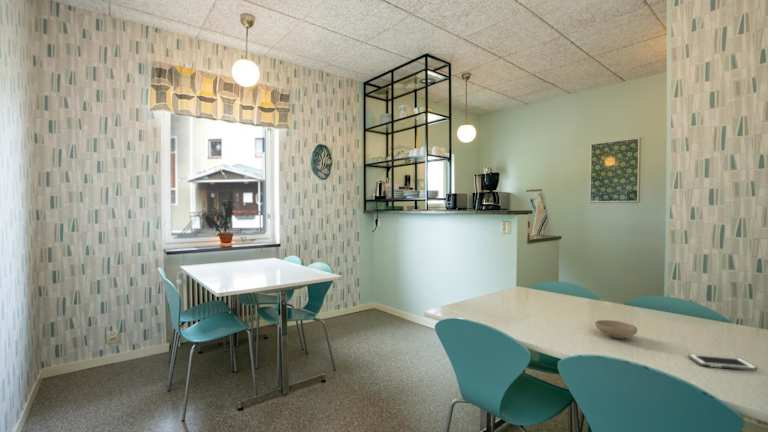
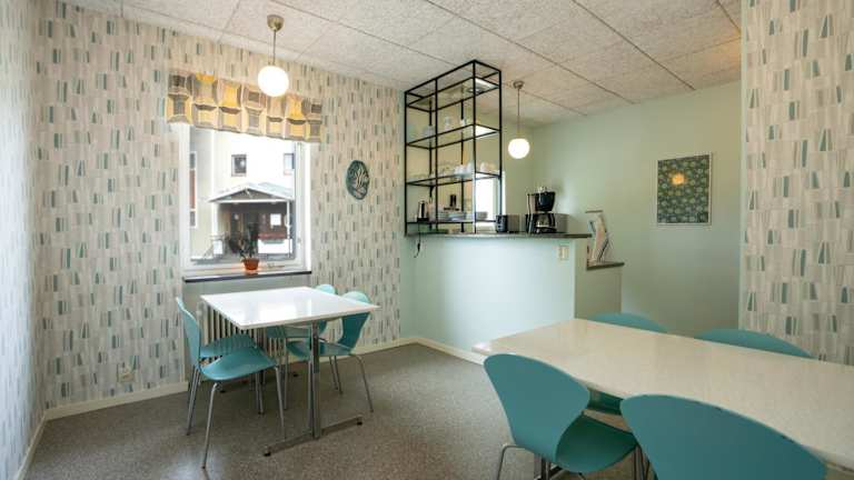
- bowl (615, 330)
- cell phone (721, 362)
